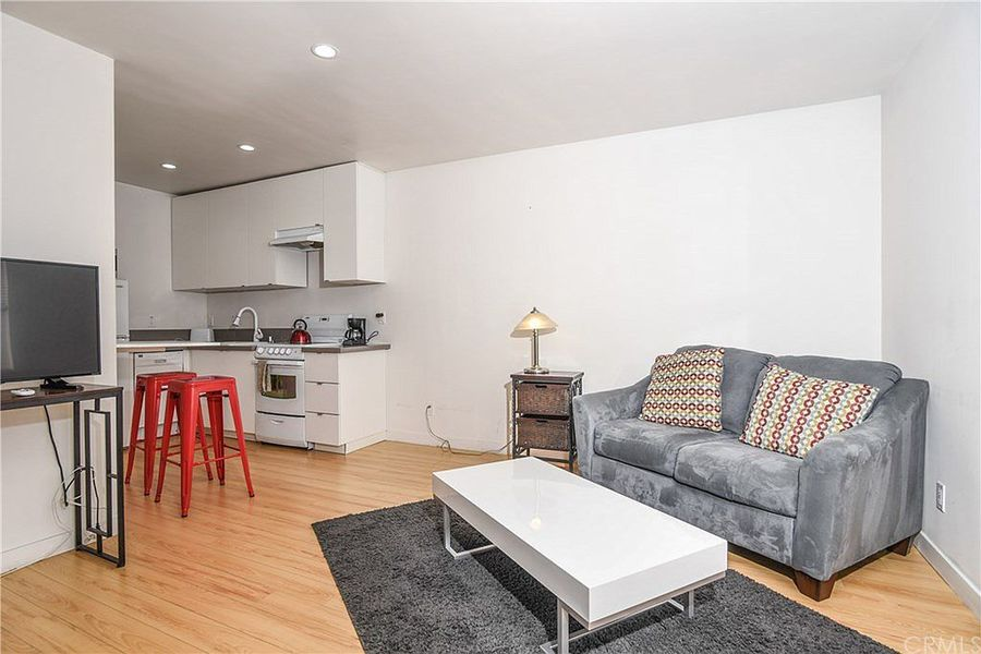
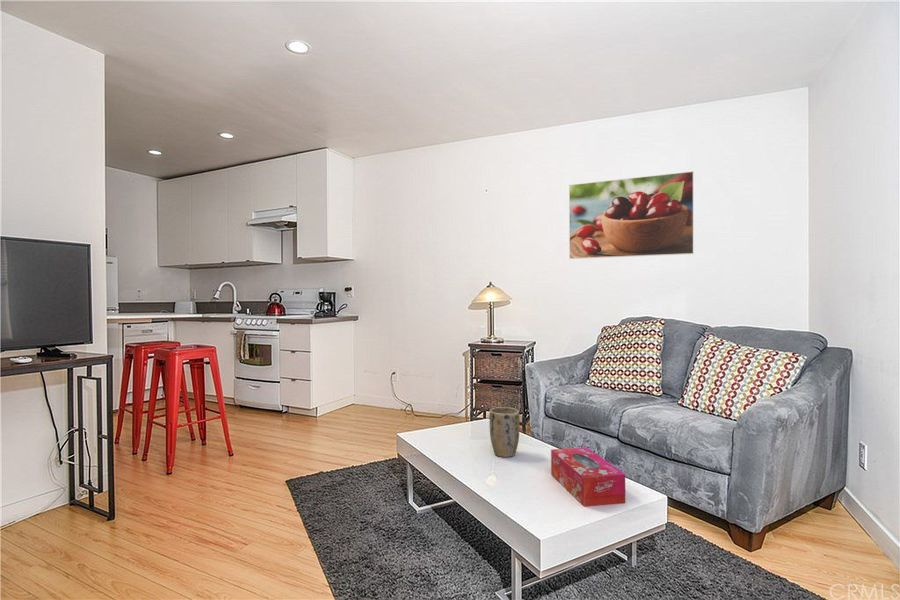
+ tissue box (585, 474)
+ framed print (628, 217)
+ plant pot (504, 432)
